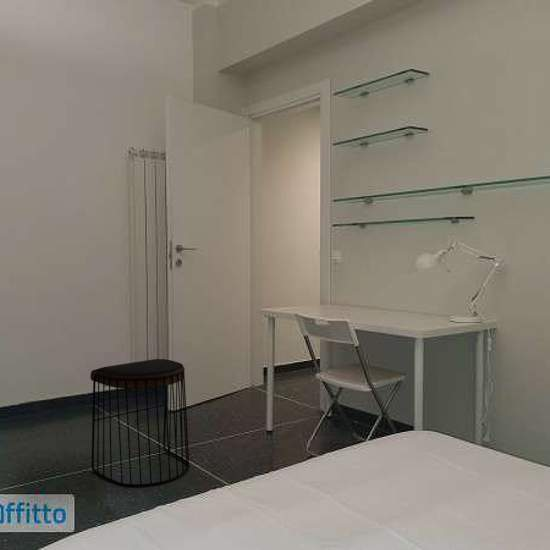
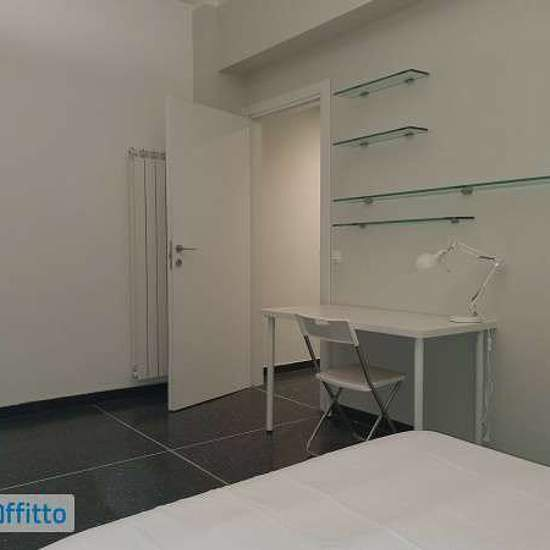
- stool (147, 418)
